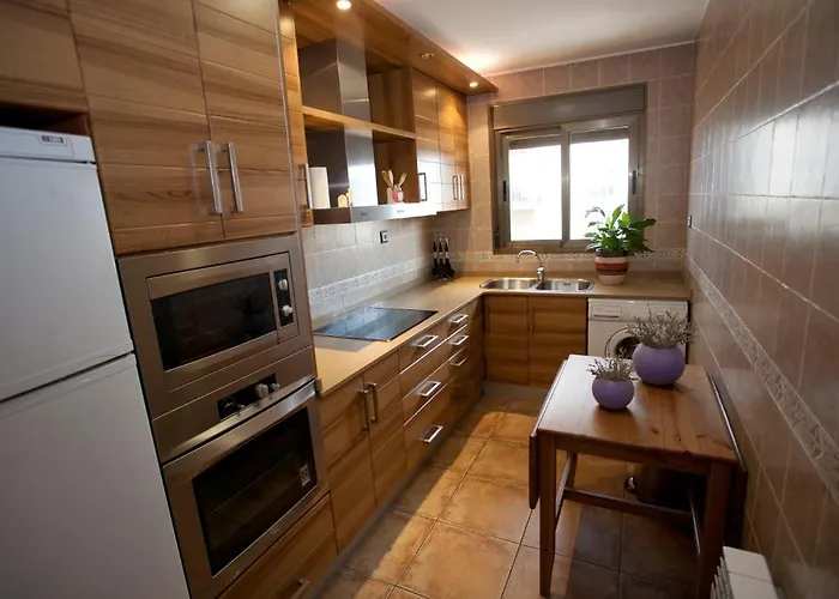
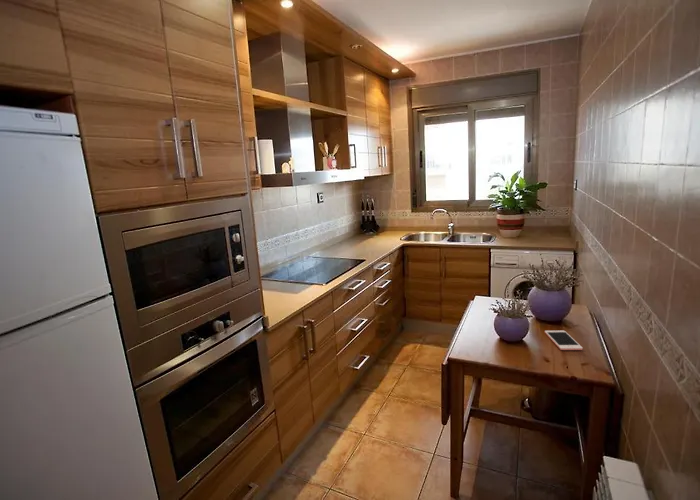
+ cell phone (562, 339)
